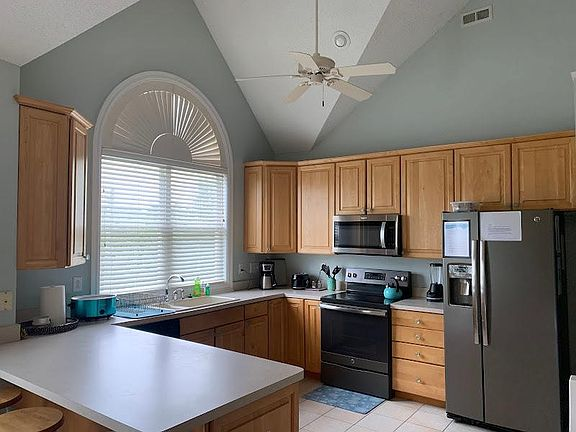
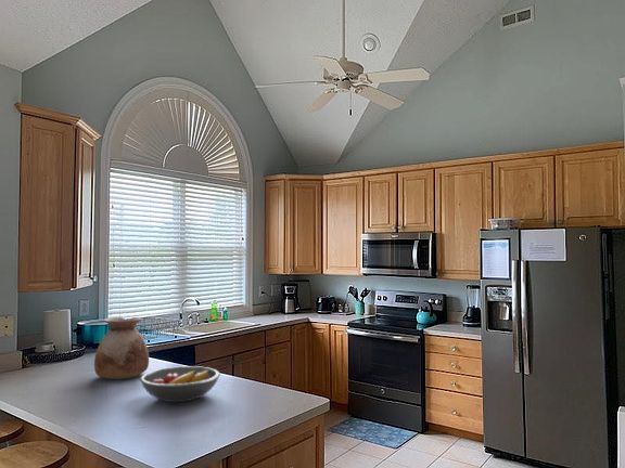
+ fruit bowl (180, 382)
+ vase (122, 347)
